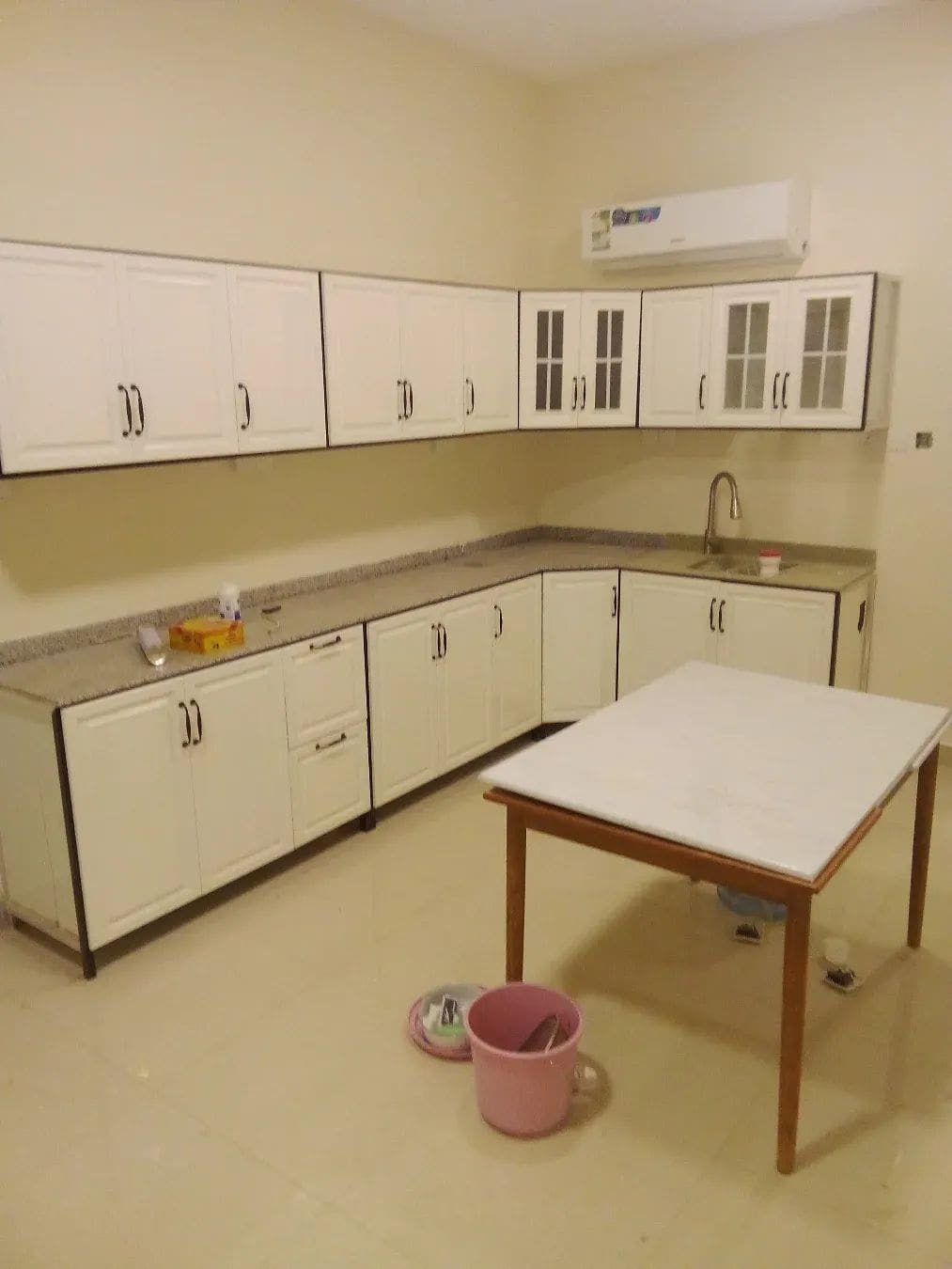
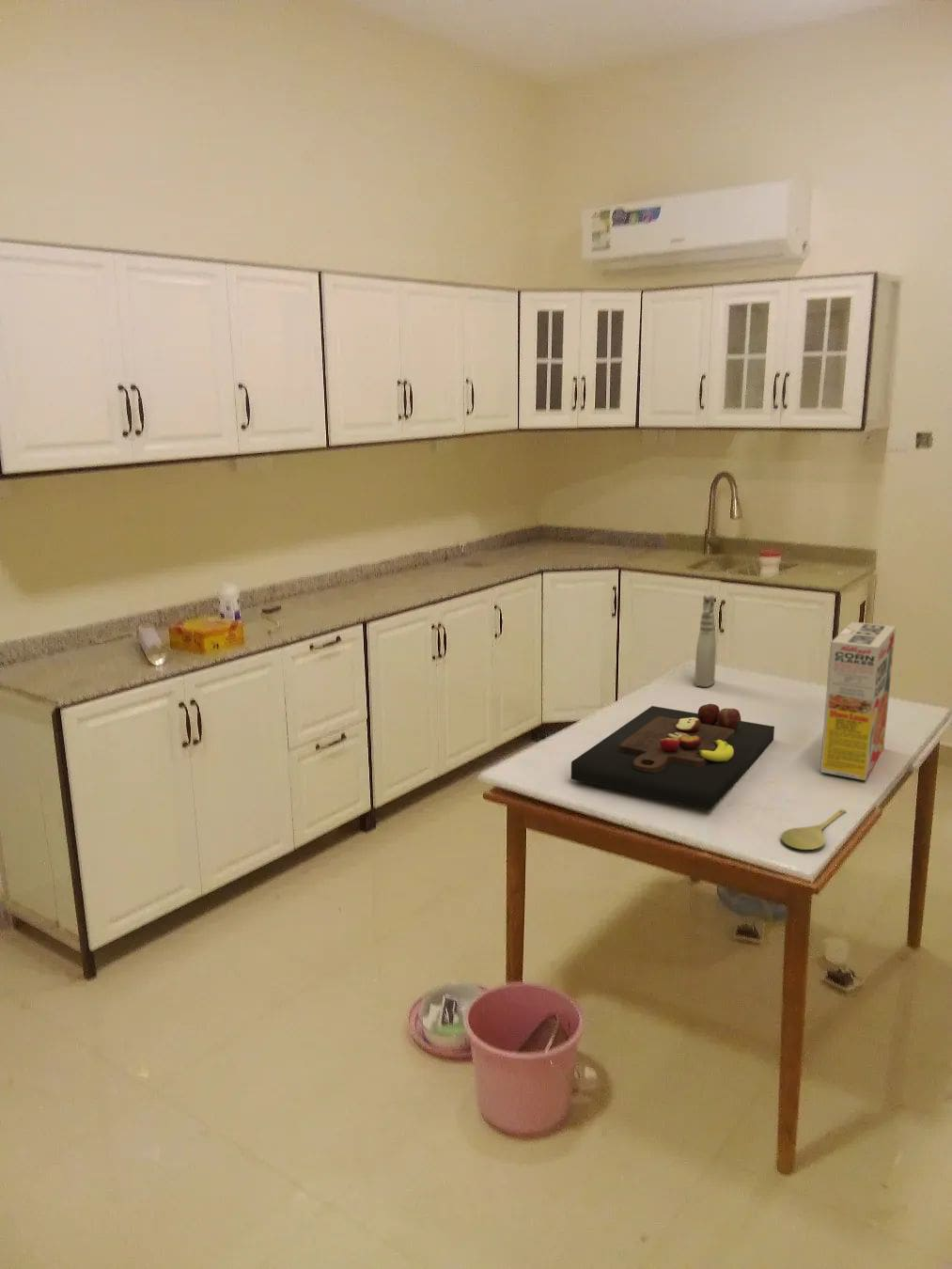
+ cutting board (678, 740)
+ spoon (819, 826)
+ spray bottle (707, 638)
+ cereal box (858, 697)
